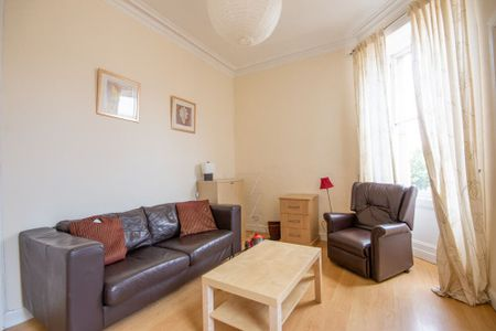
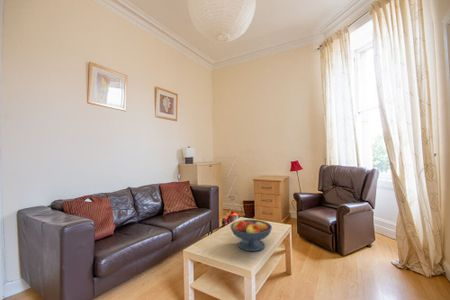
+ fruit bowl (251, 232)
